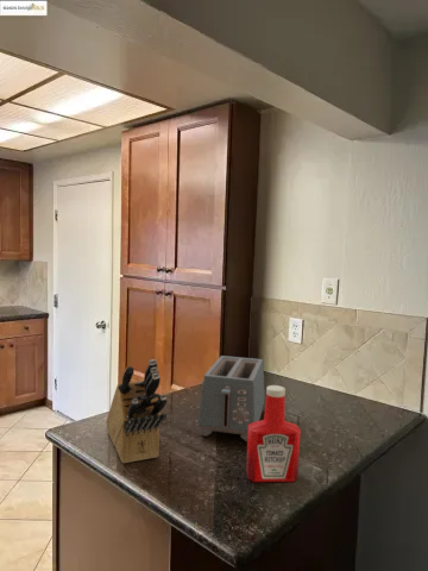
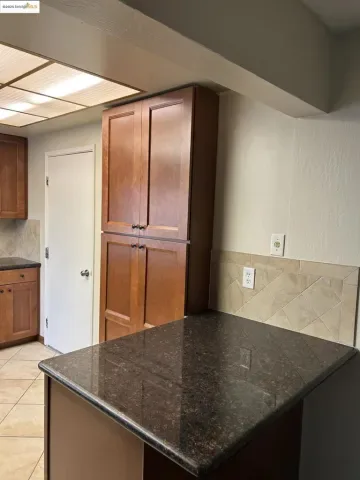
- soap bottle (273, 432)
- knife block (134, 401)
- toaster (233, 396)
